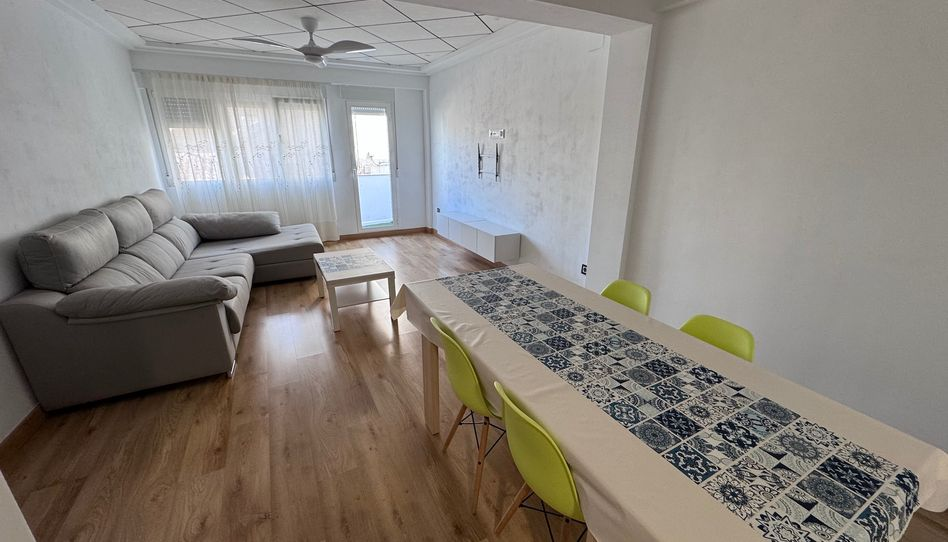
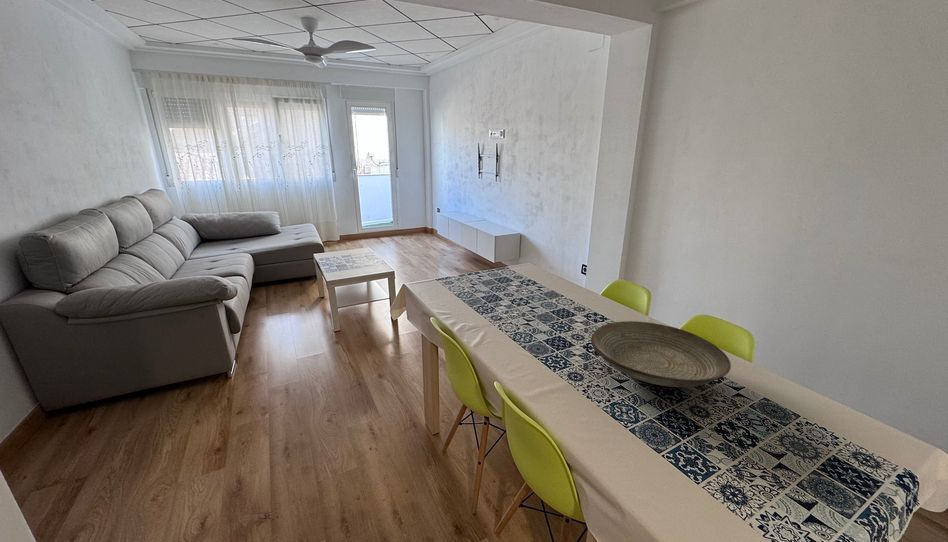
+ decorative bowl (654, 359)
